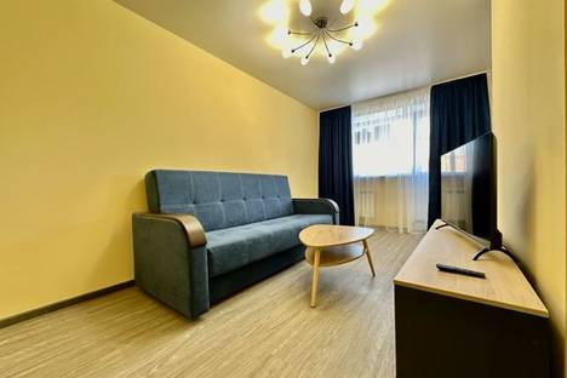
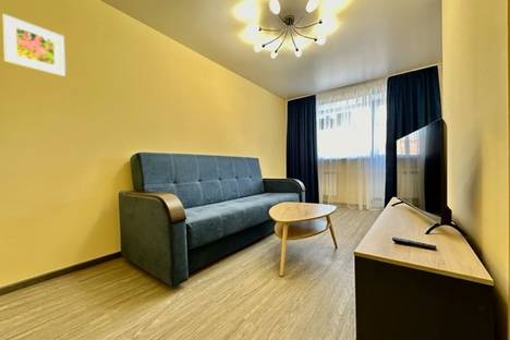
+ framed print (36, 47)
